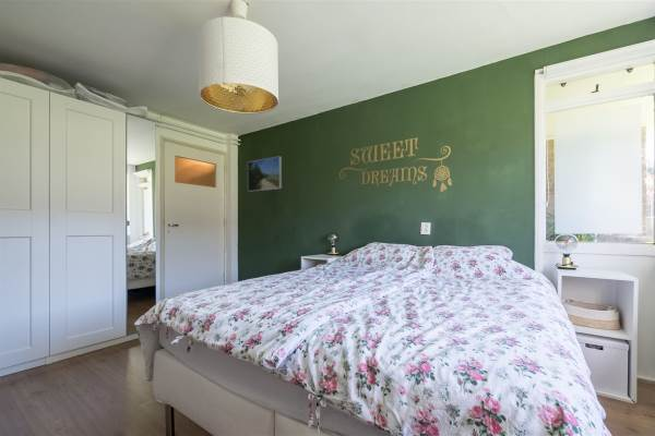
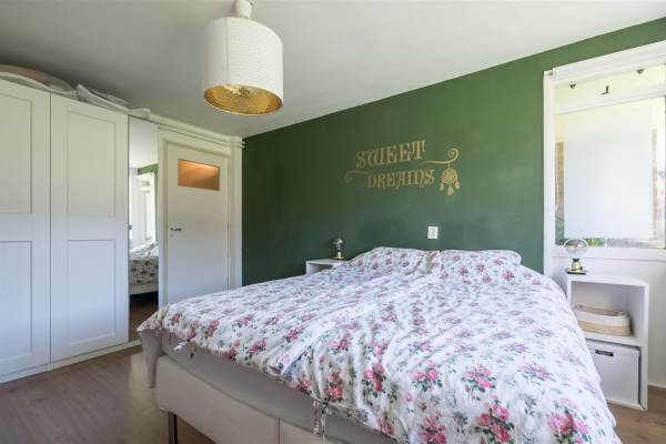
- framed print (263, 174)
